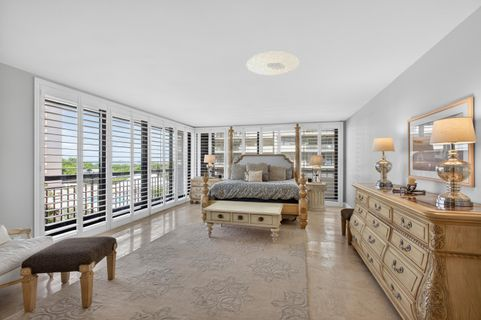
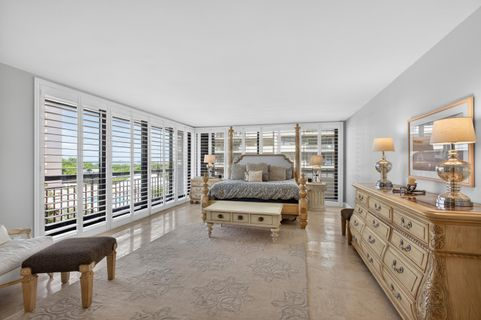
- ceiling light (272, 62)
